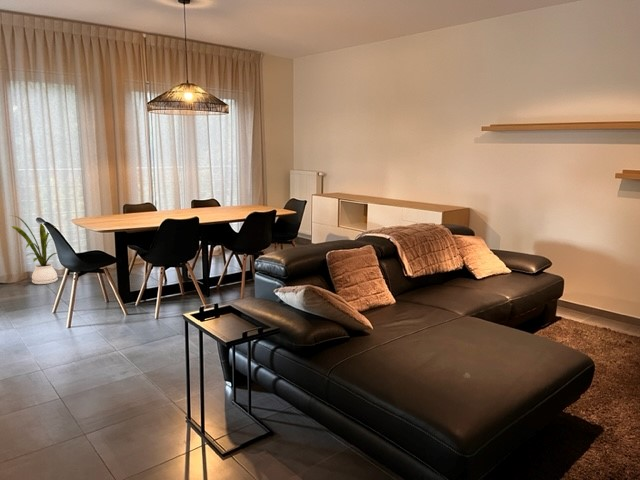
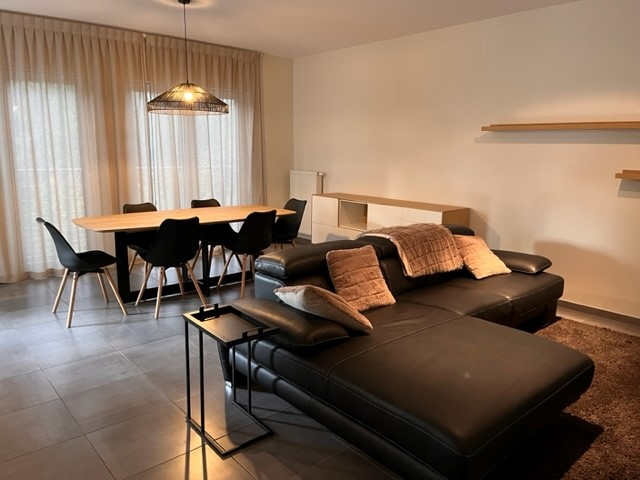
- house plant (38, 248)
